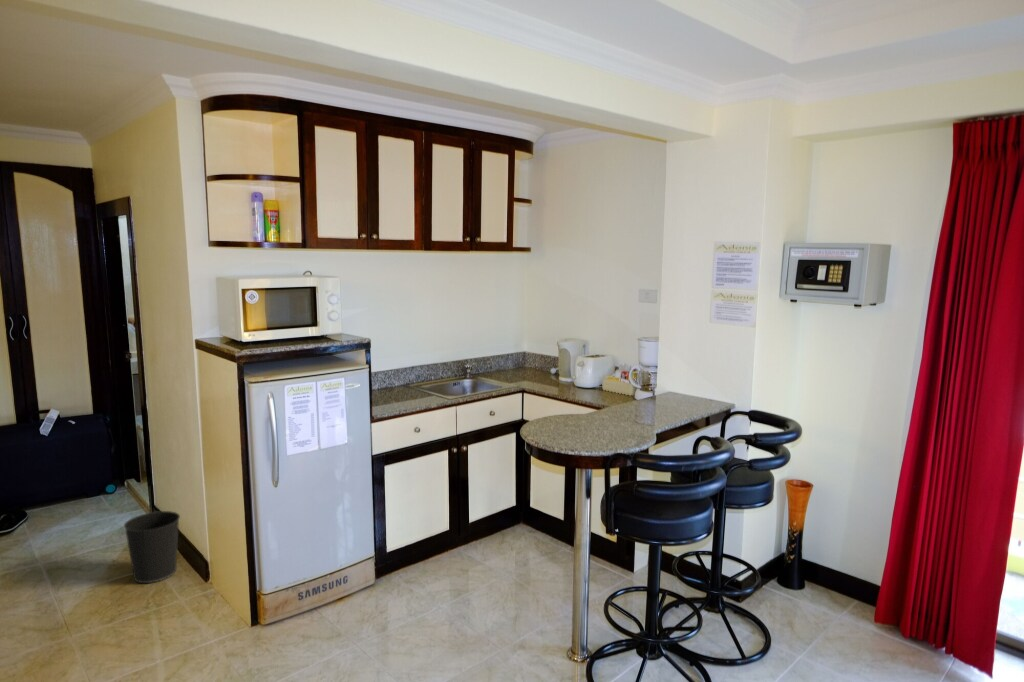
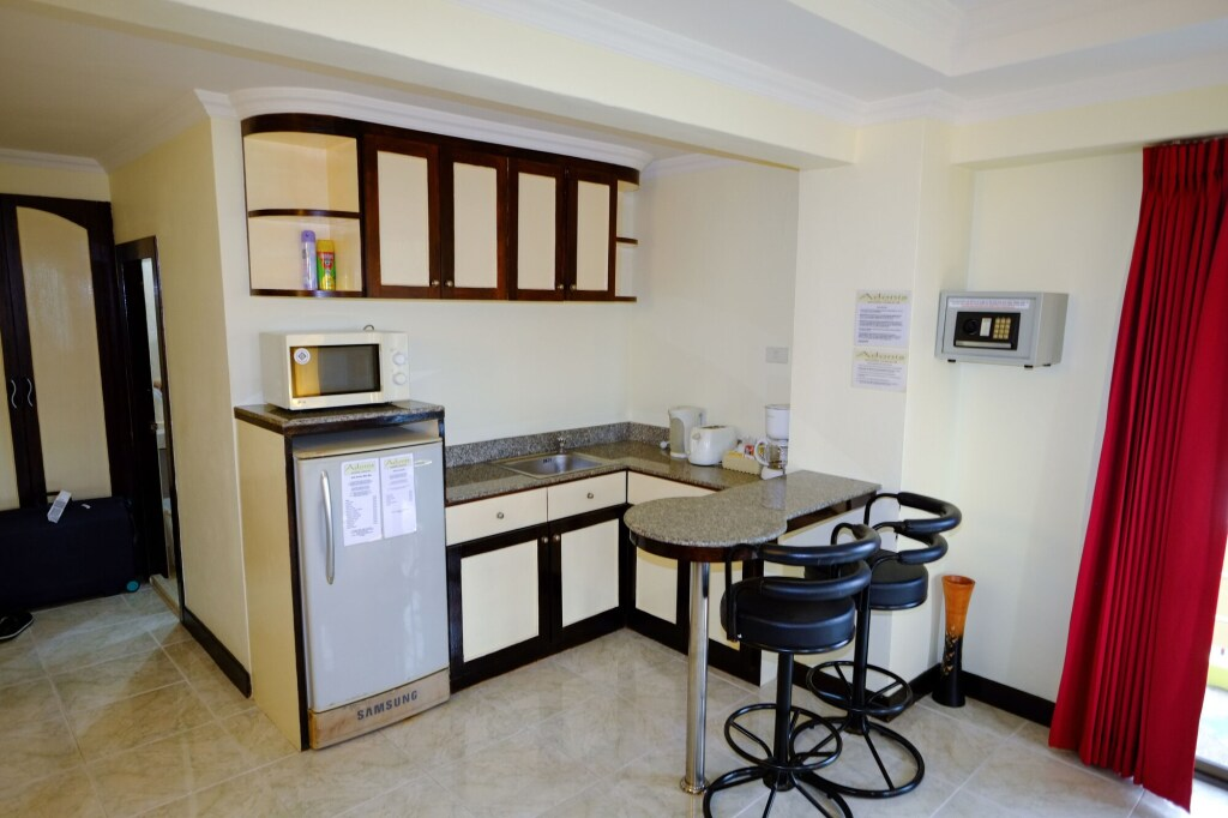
- wastebasket (153, 547)
